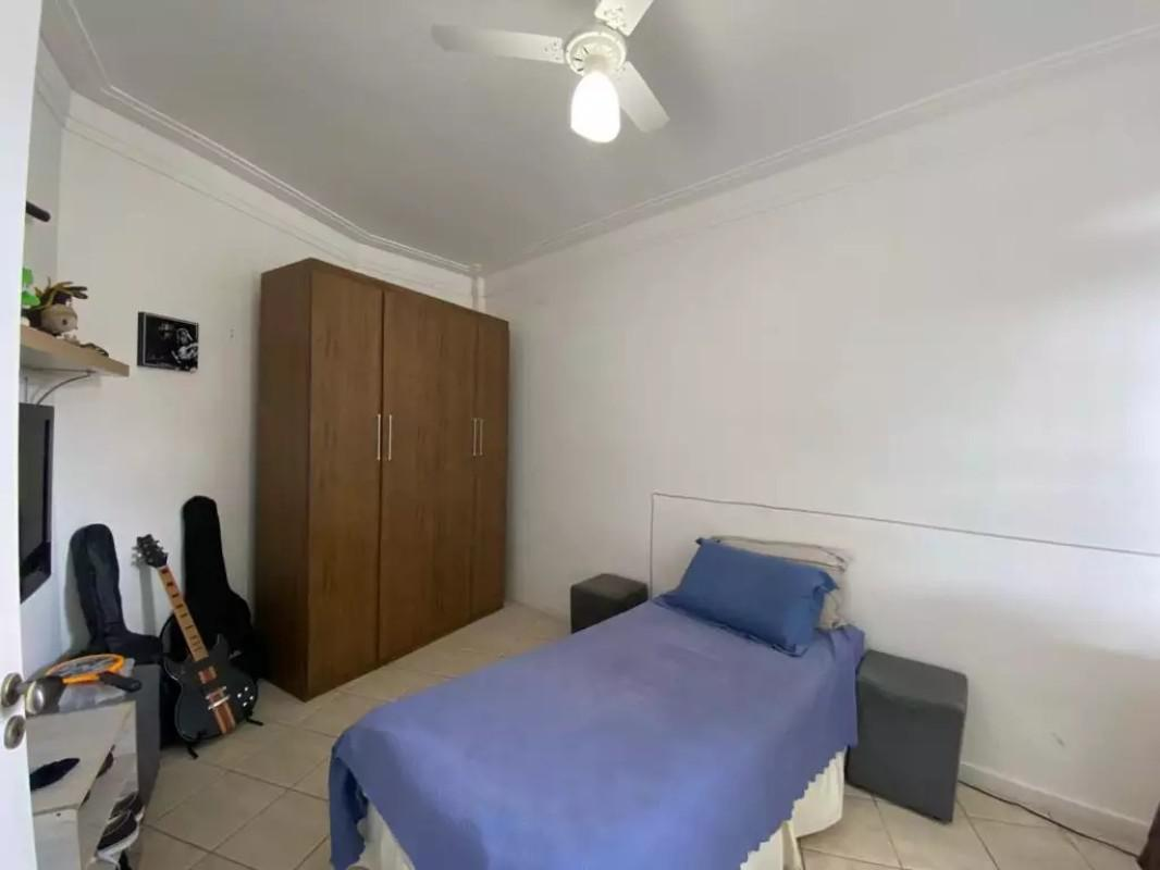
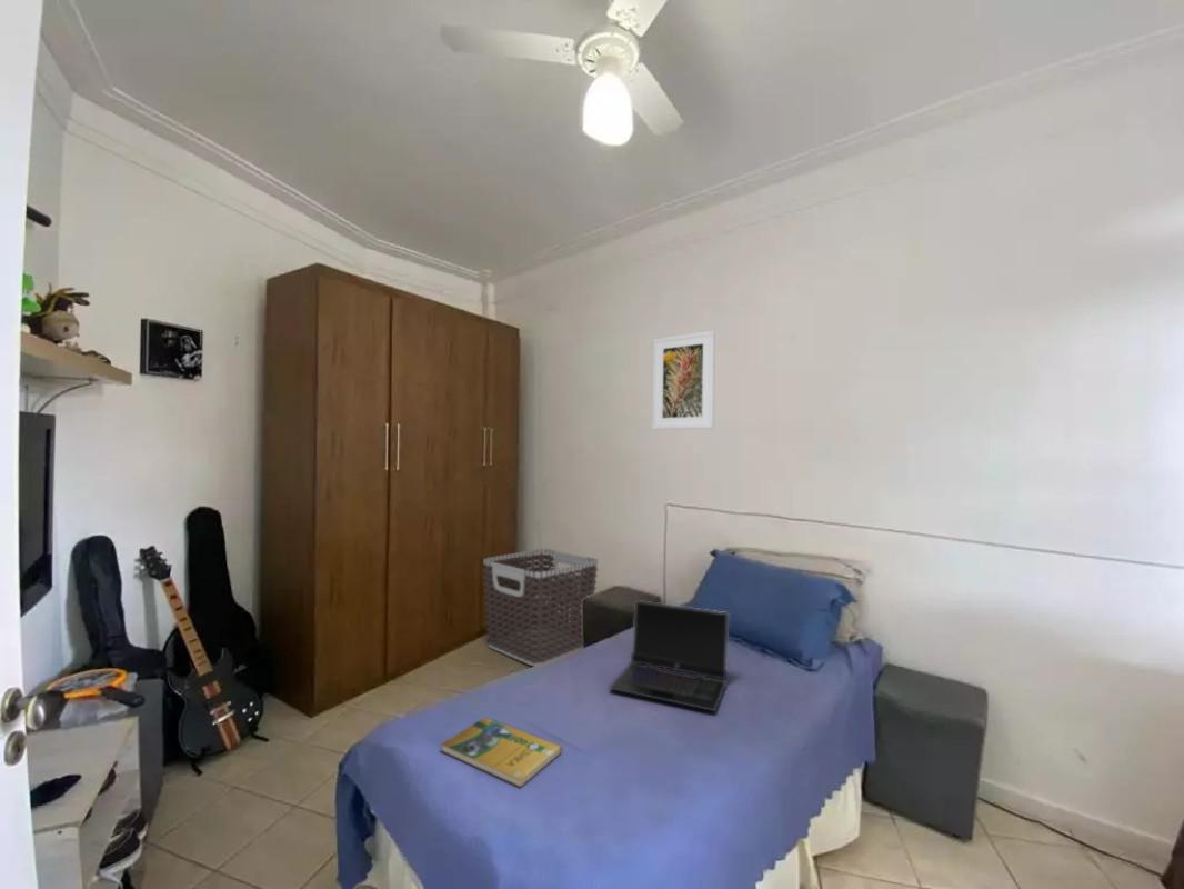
+ clothes hamper (540, 601)
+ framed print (682, 381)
+ laptop computer (670, 651)
+ booklet (501, 748)
